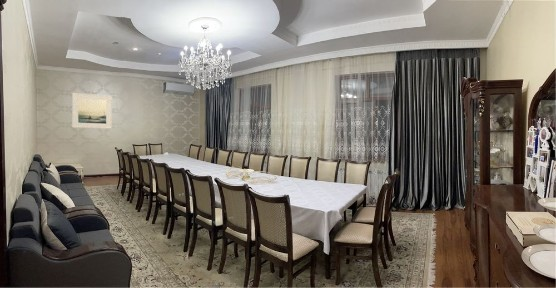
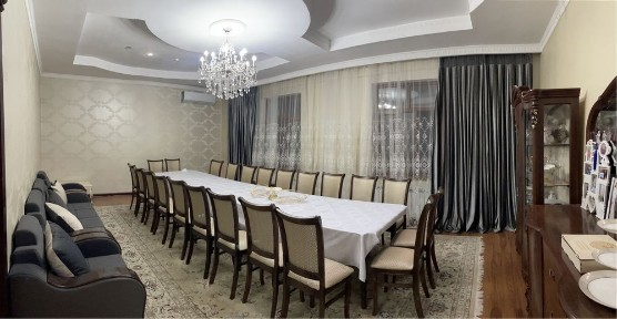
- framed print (92, 111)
